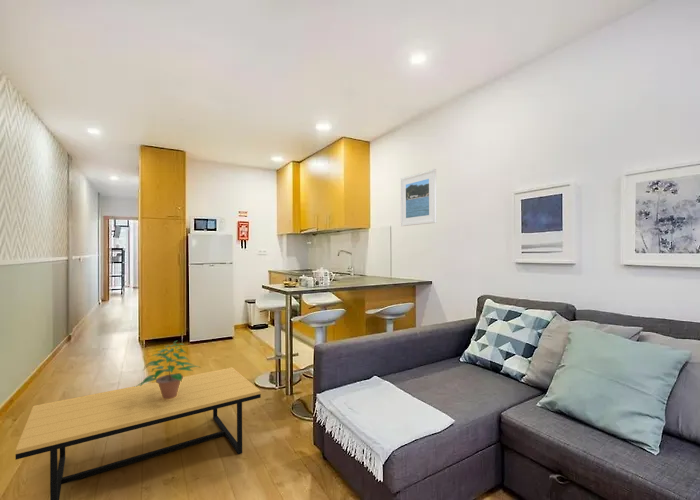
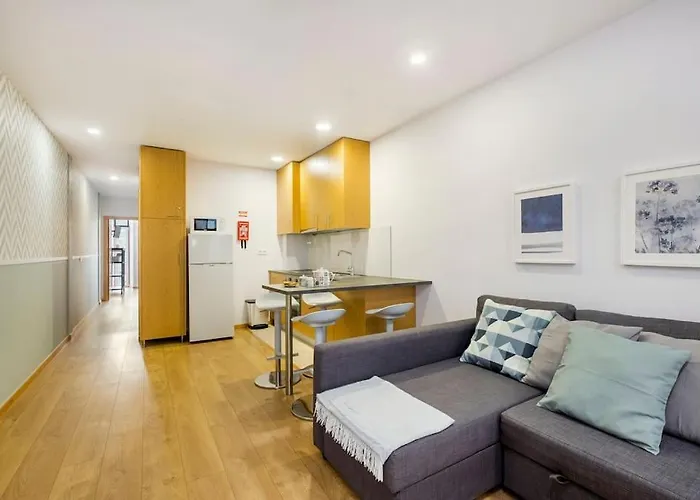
- potted plant (168, 368)
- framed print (417, 199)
- coffee table (150, 425)
